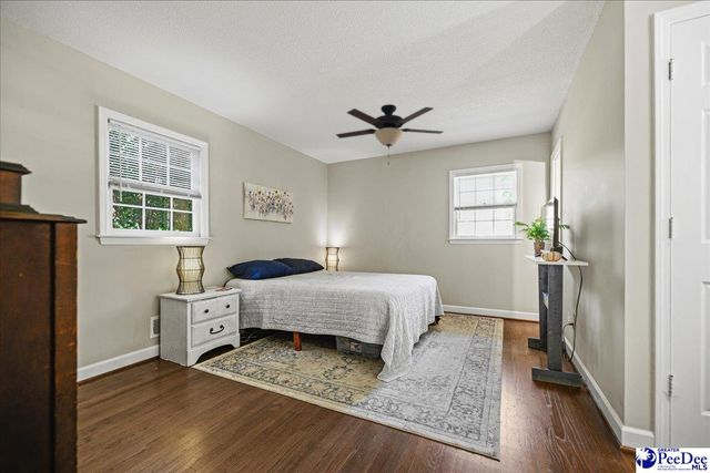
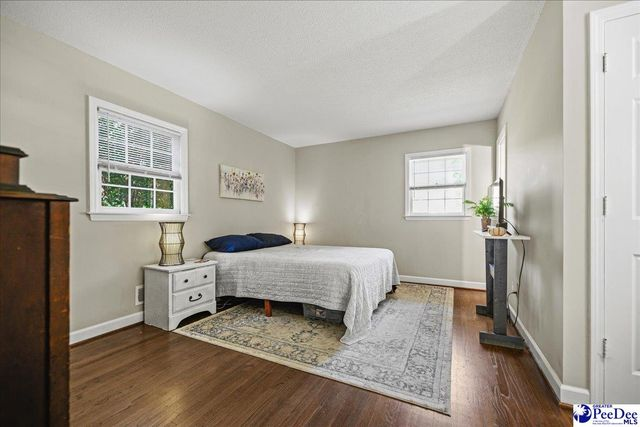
- ceiling fan (388, 136)
